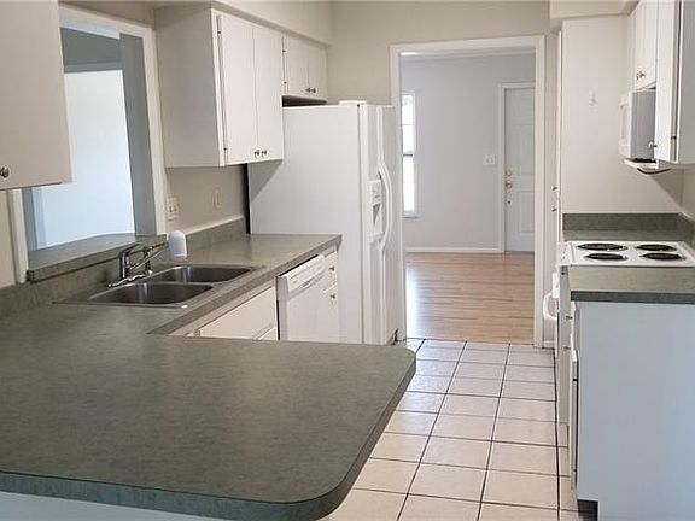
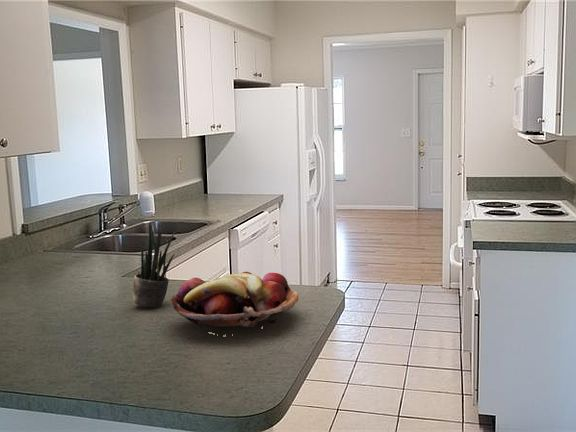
+ fruit basket (237, 297)
+ potted plant (153, 264)
